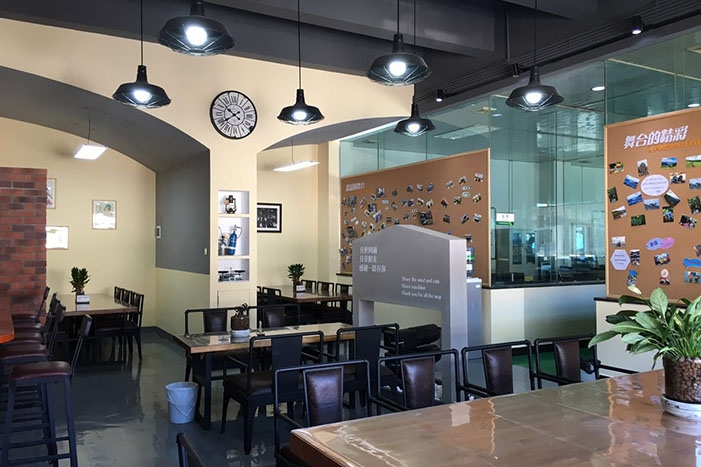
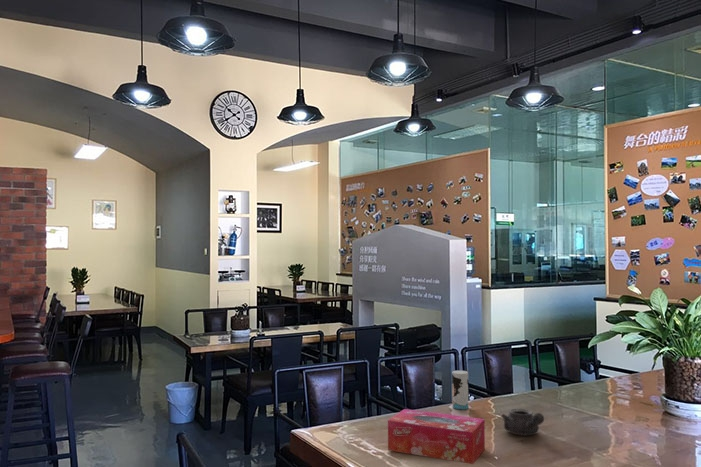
+ teapot (524, 421)
+ cup (460, 389)
+ tissue box (436, 434)
